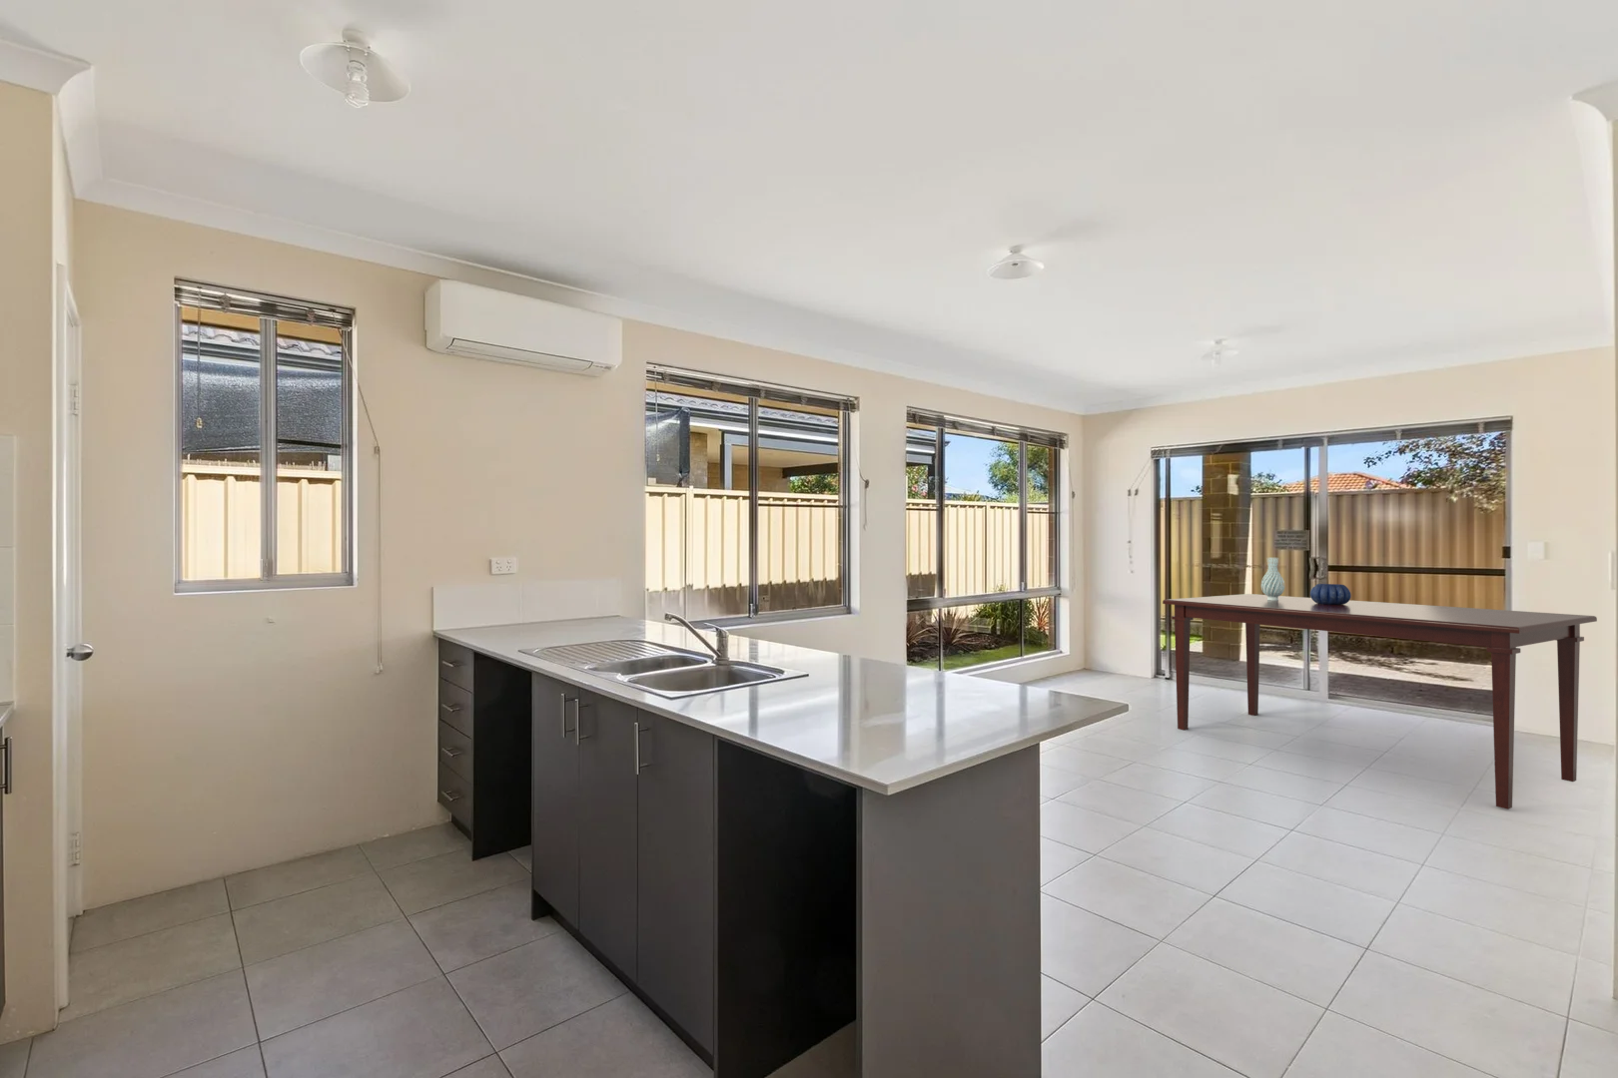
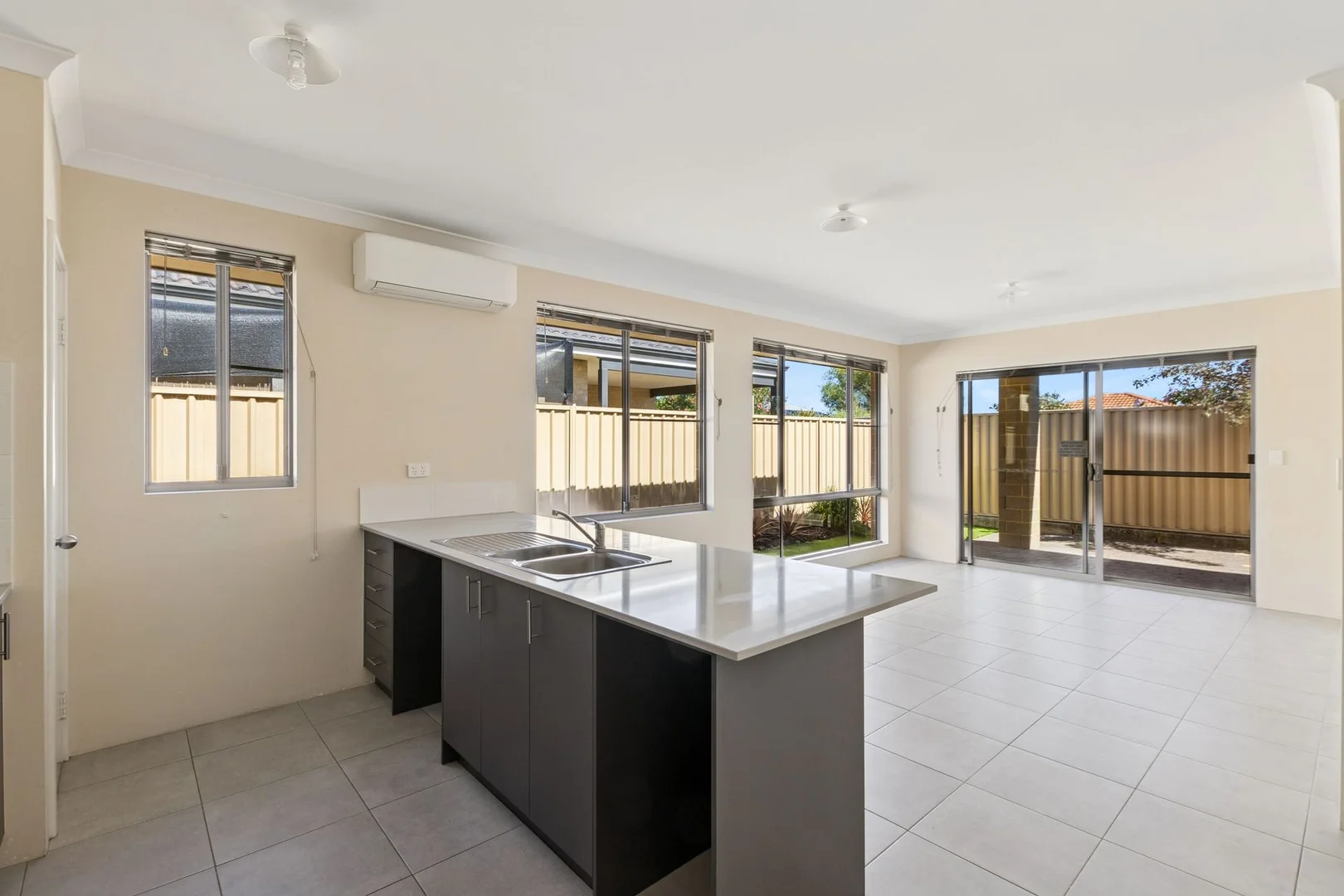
- dining table (1360, 634)
- decorative bowl (1330, 593)
- vase (1272, 578)
